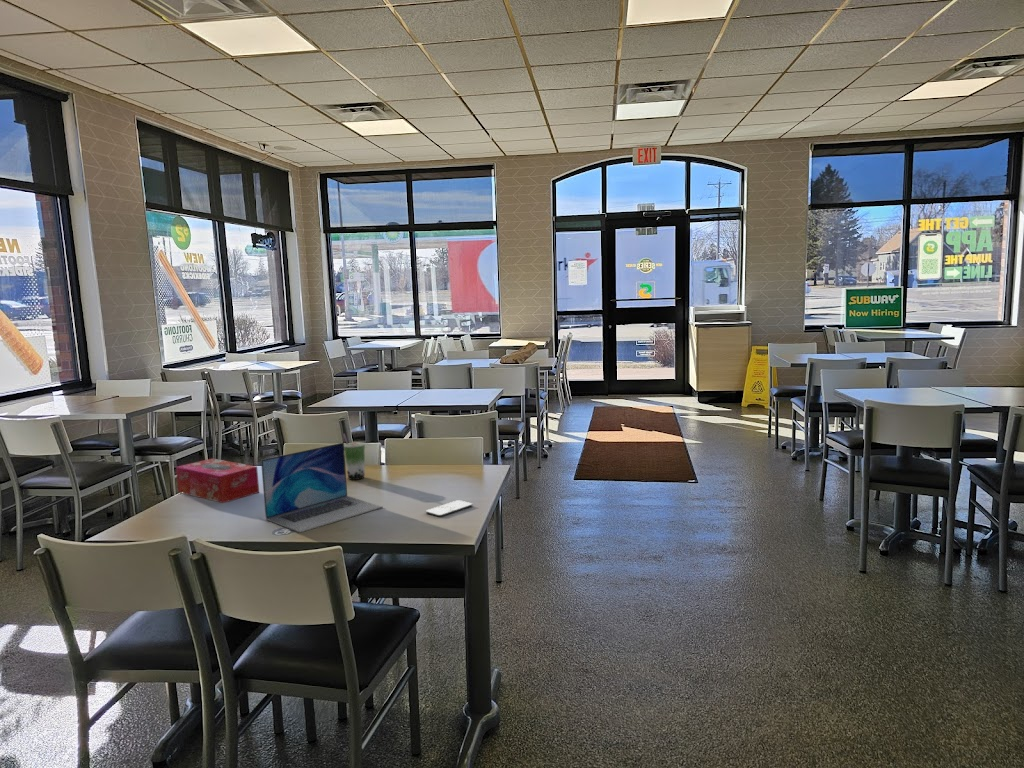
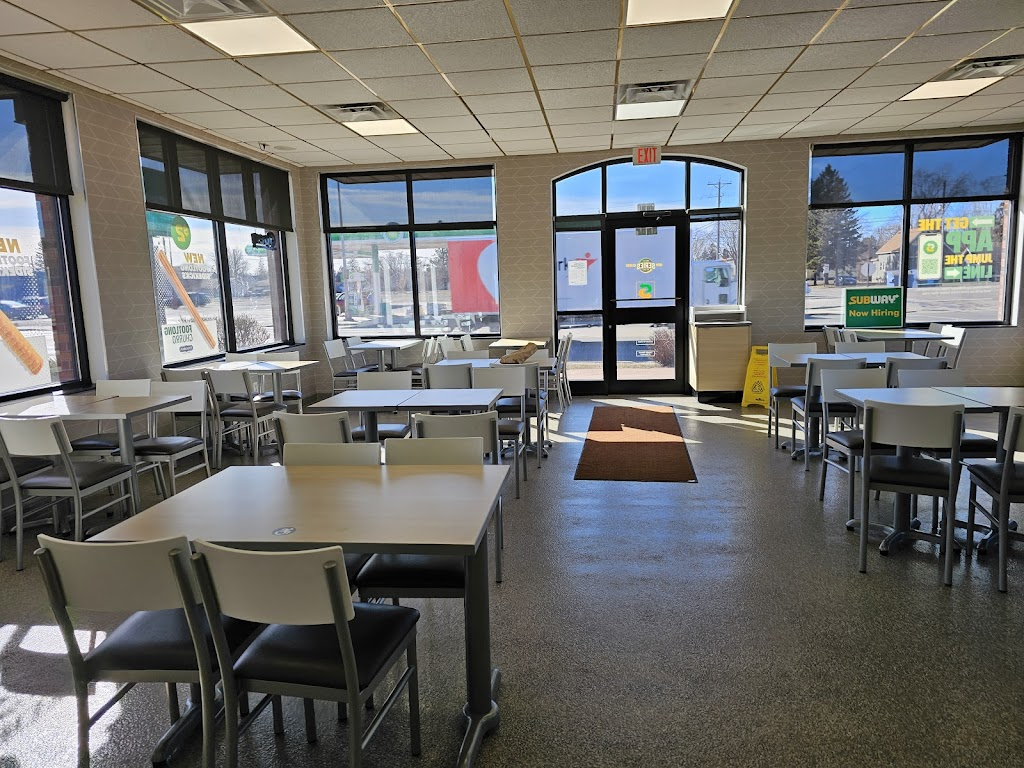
- beverage cup (354, 455)
- laptop (323, 484)
- tissue box (217, 479)
- smartphone (449, 508)
